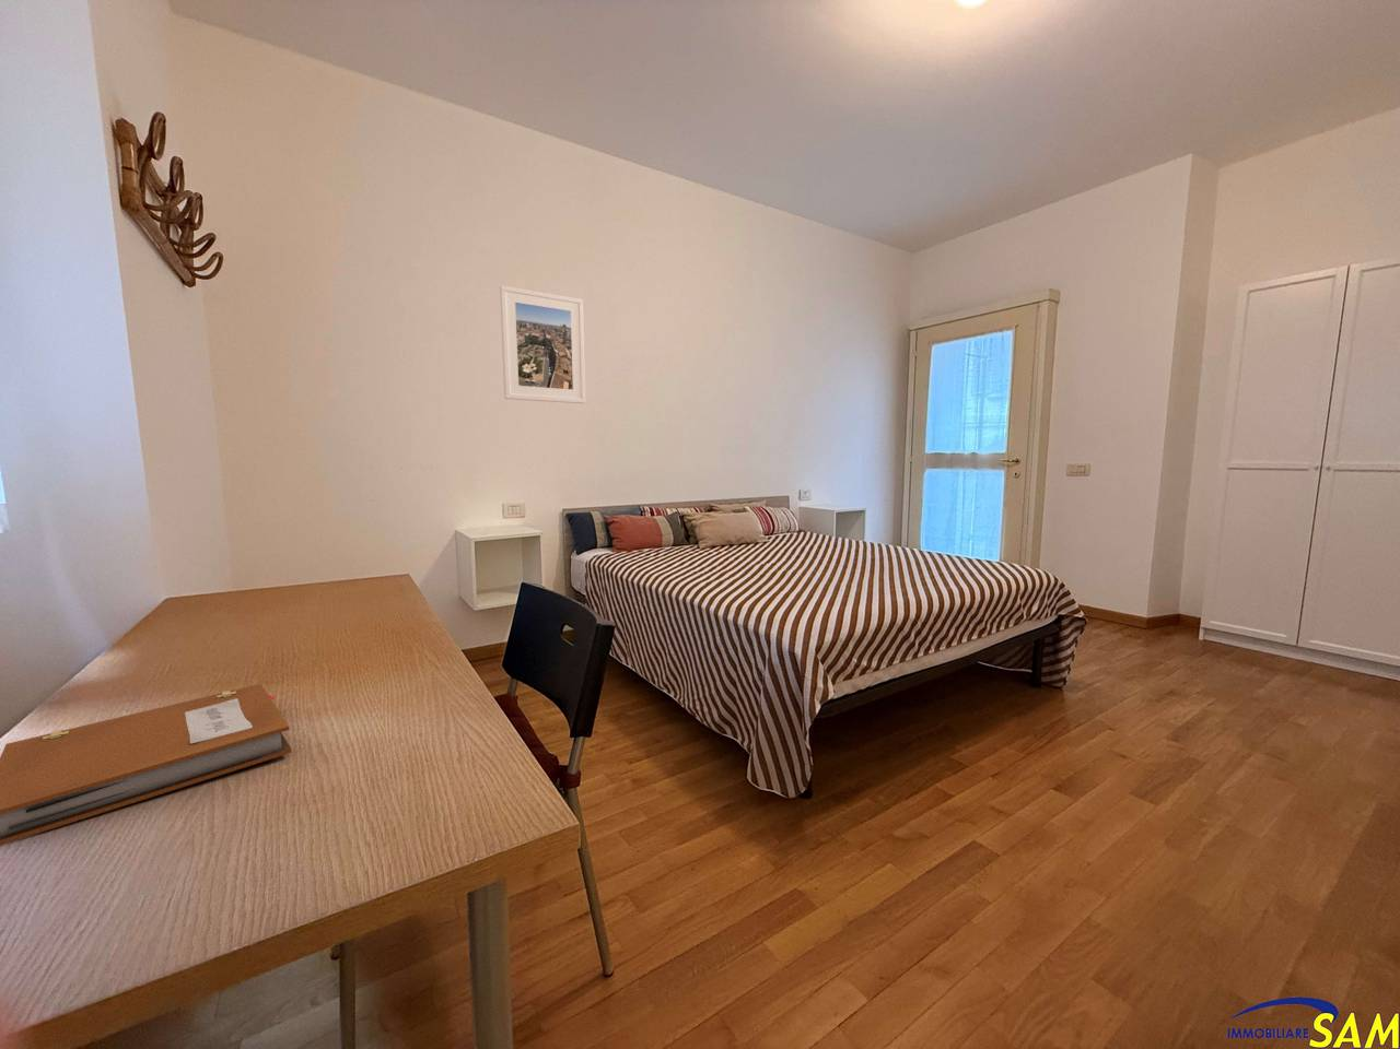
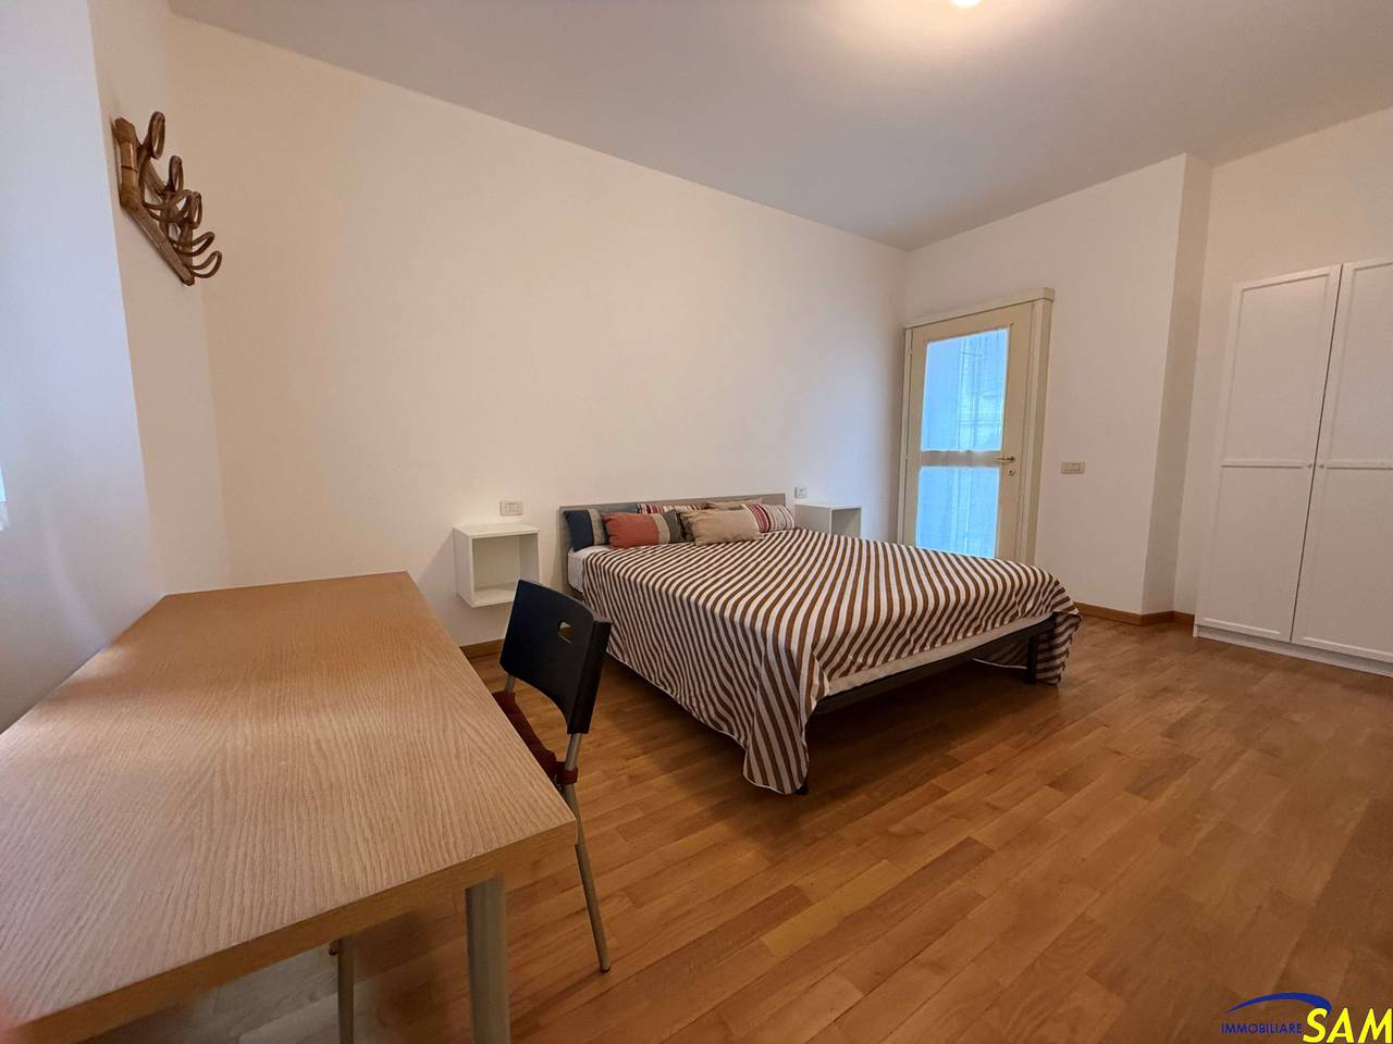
- notebook (160, 744)
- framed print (545, 347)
